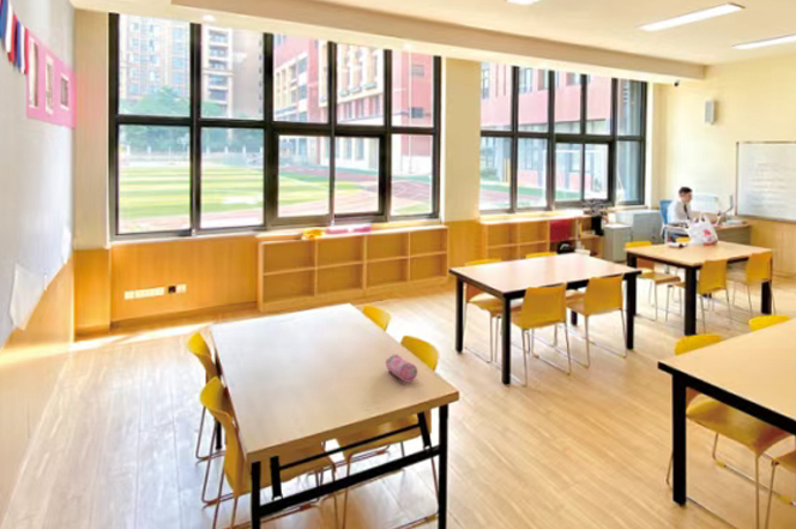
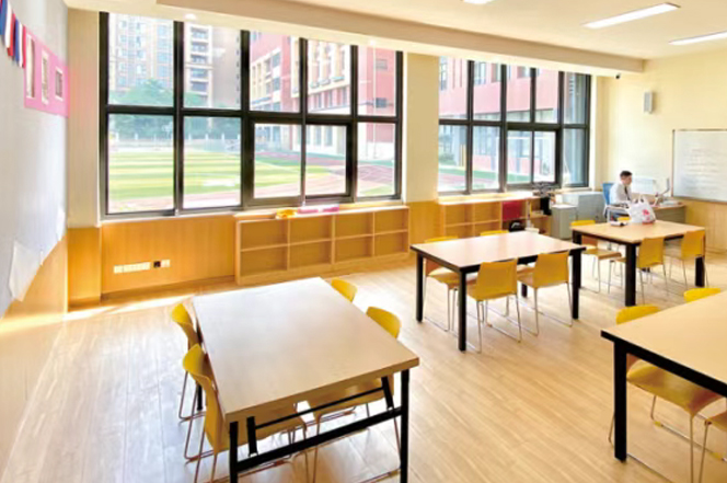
- pencil case (400, 367)
